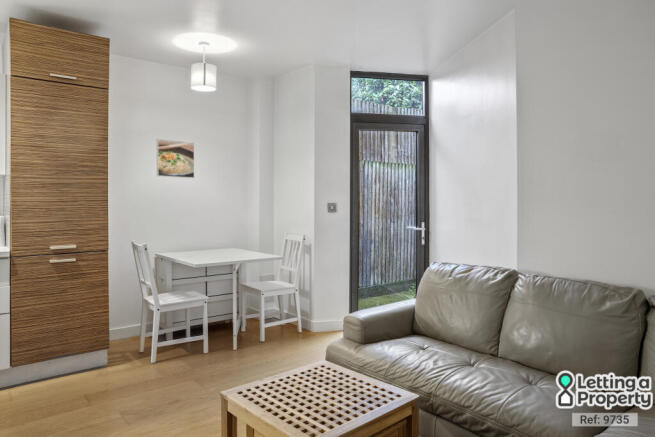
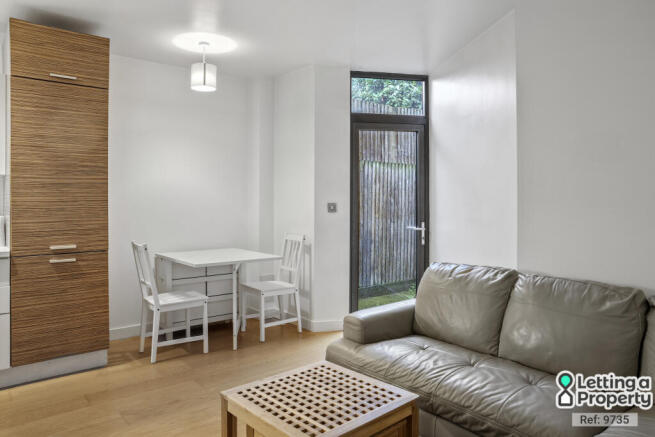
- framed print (176, 158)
